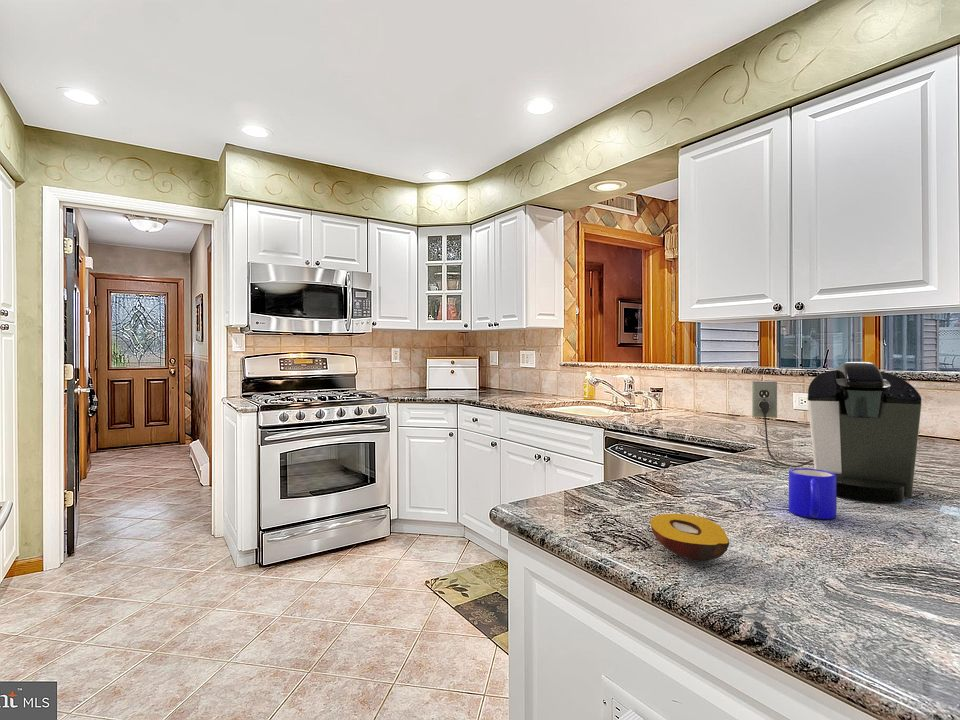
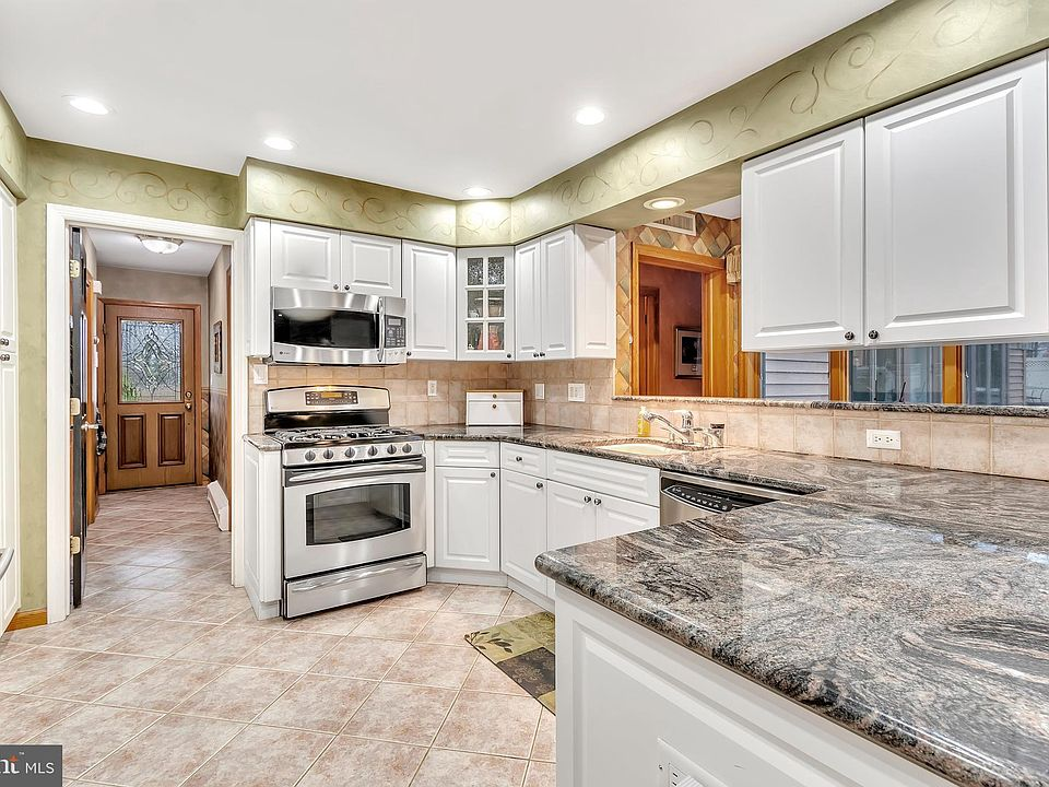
- mug (813, 495)
- fruit (688, 539)
- coffee maker (829, 424)
